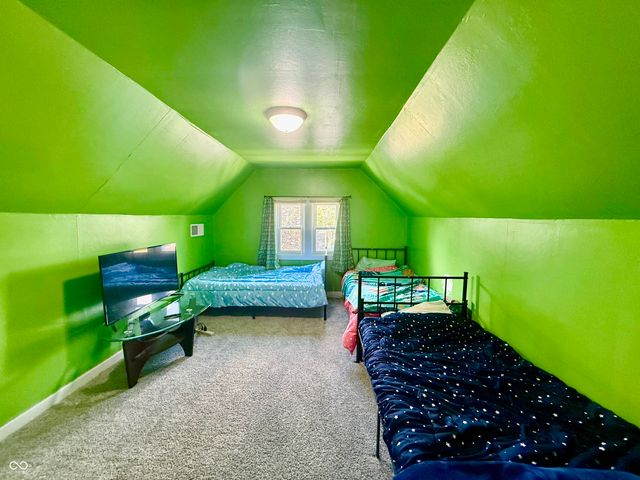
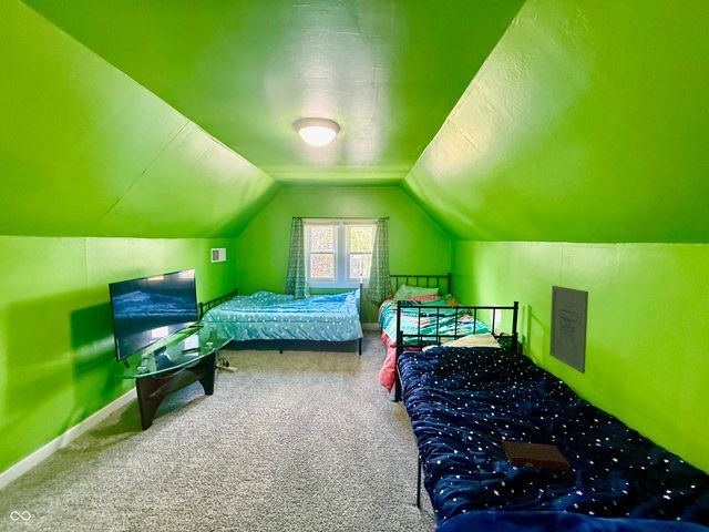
+ wall art (566, 326)
+ book (534, 454)
